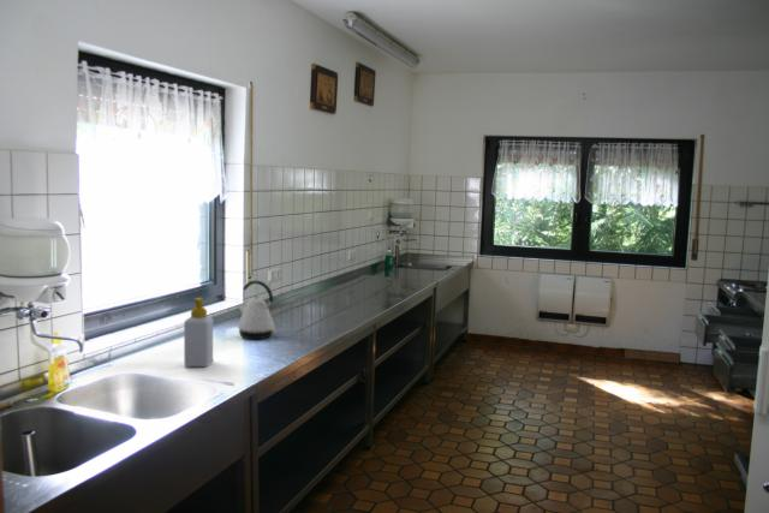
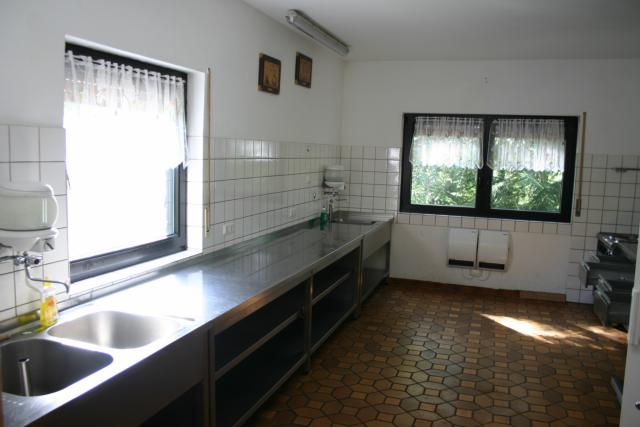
- soap bottle (198, 330)
- kettle (255, 308)
